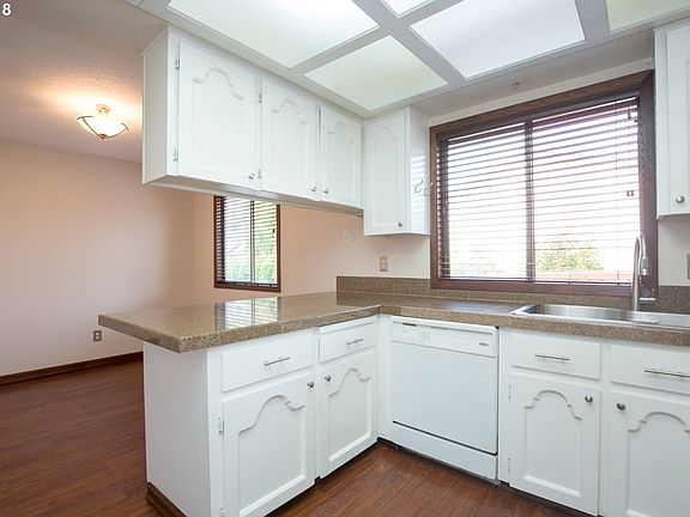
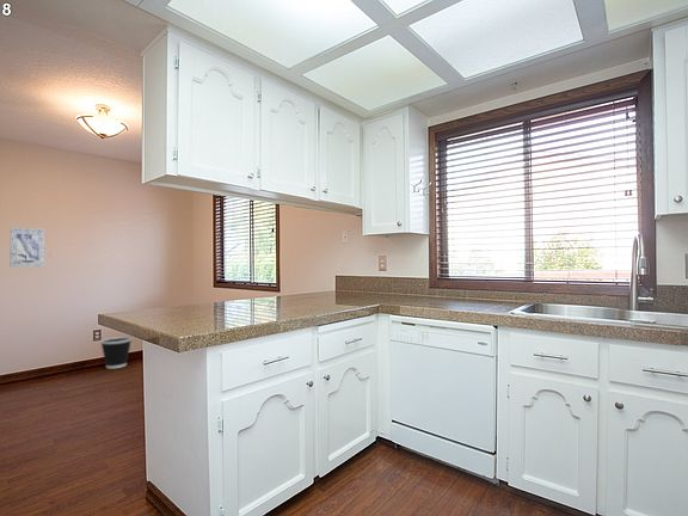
+ wastebasket (116, 352)
+ wall art (27, 247)
